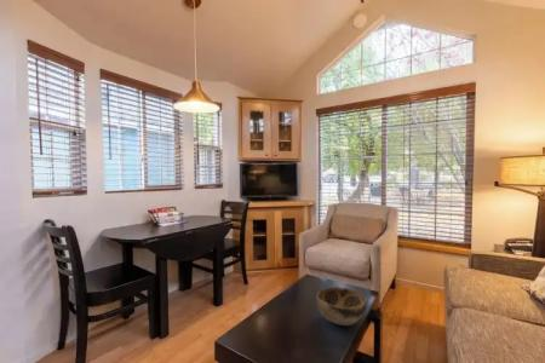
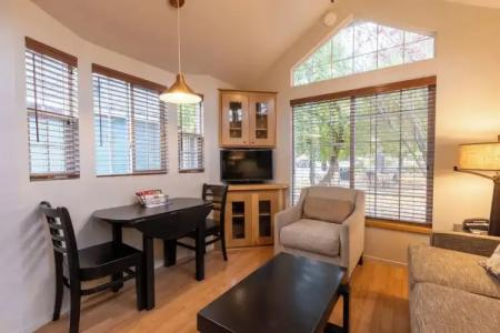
- decorative bowl (340, 309)
